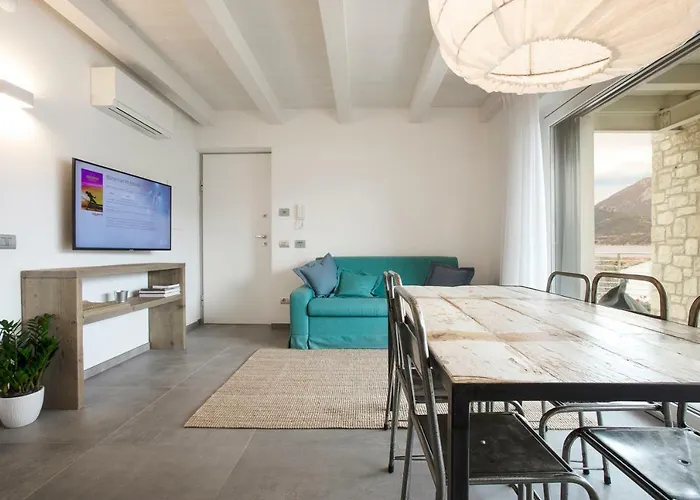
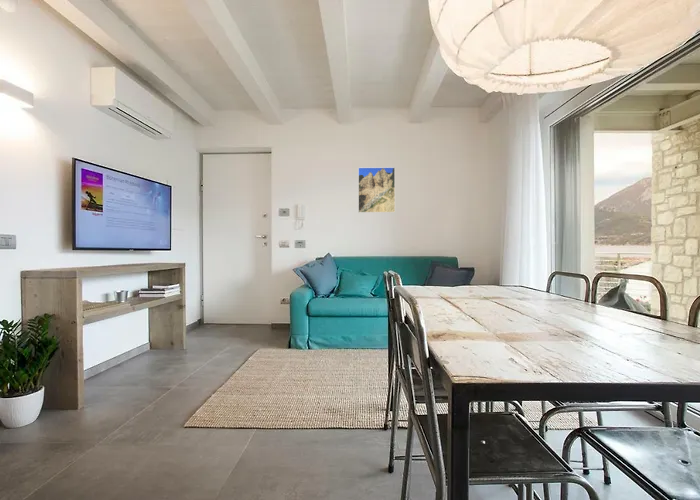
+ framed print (376, 190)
